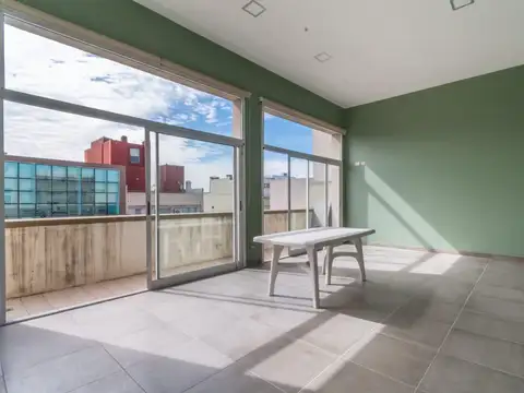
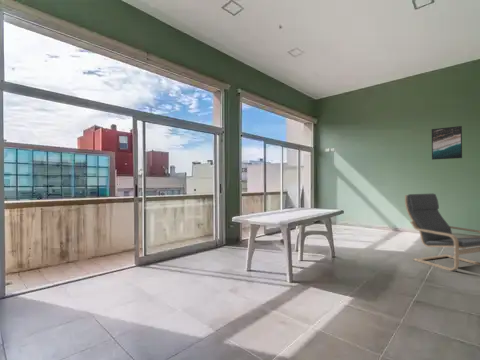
+ lounge chair (446, 228)
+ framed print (446, 143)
